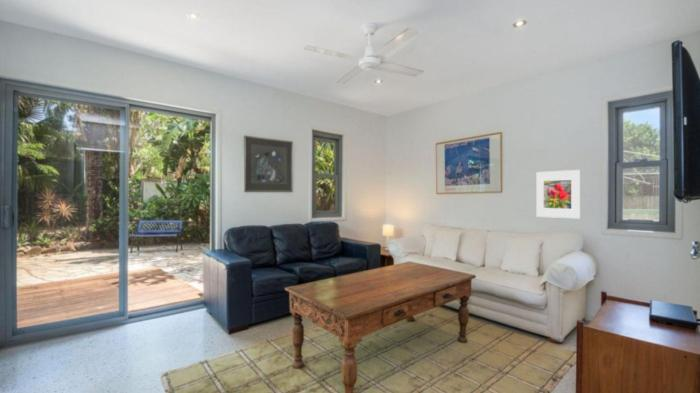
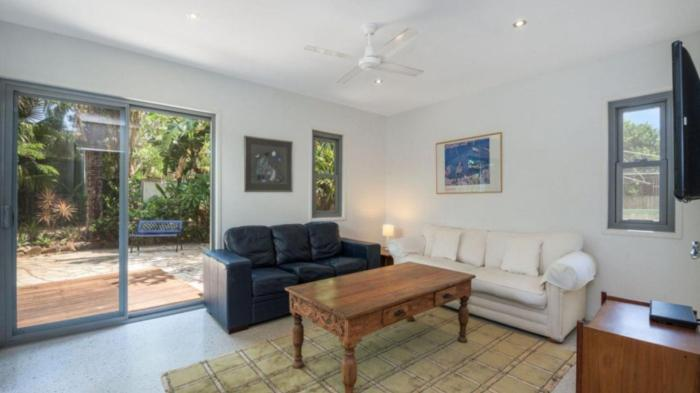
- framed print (557, 194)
